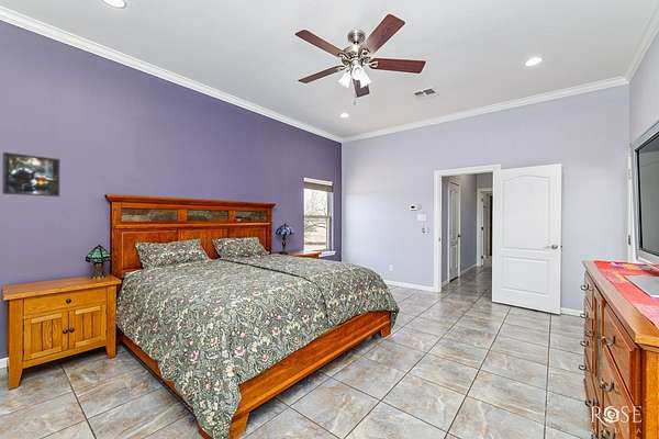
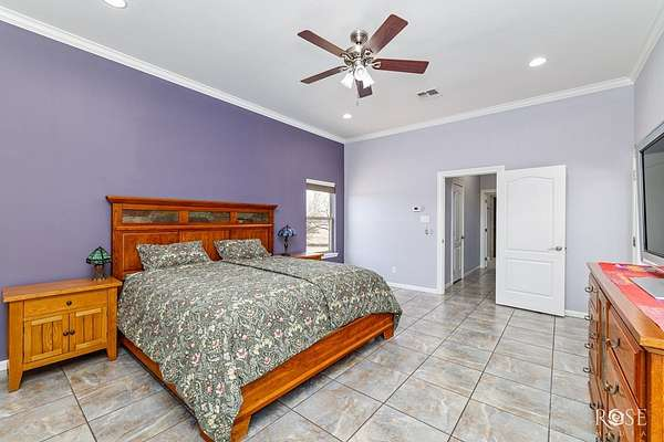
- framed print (32, 175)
